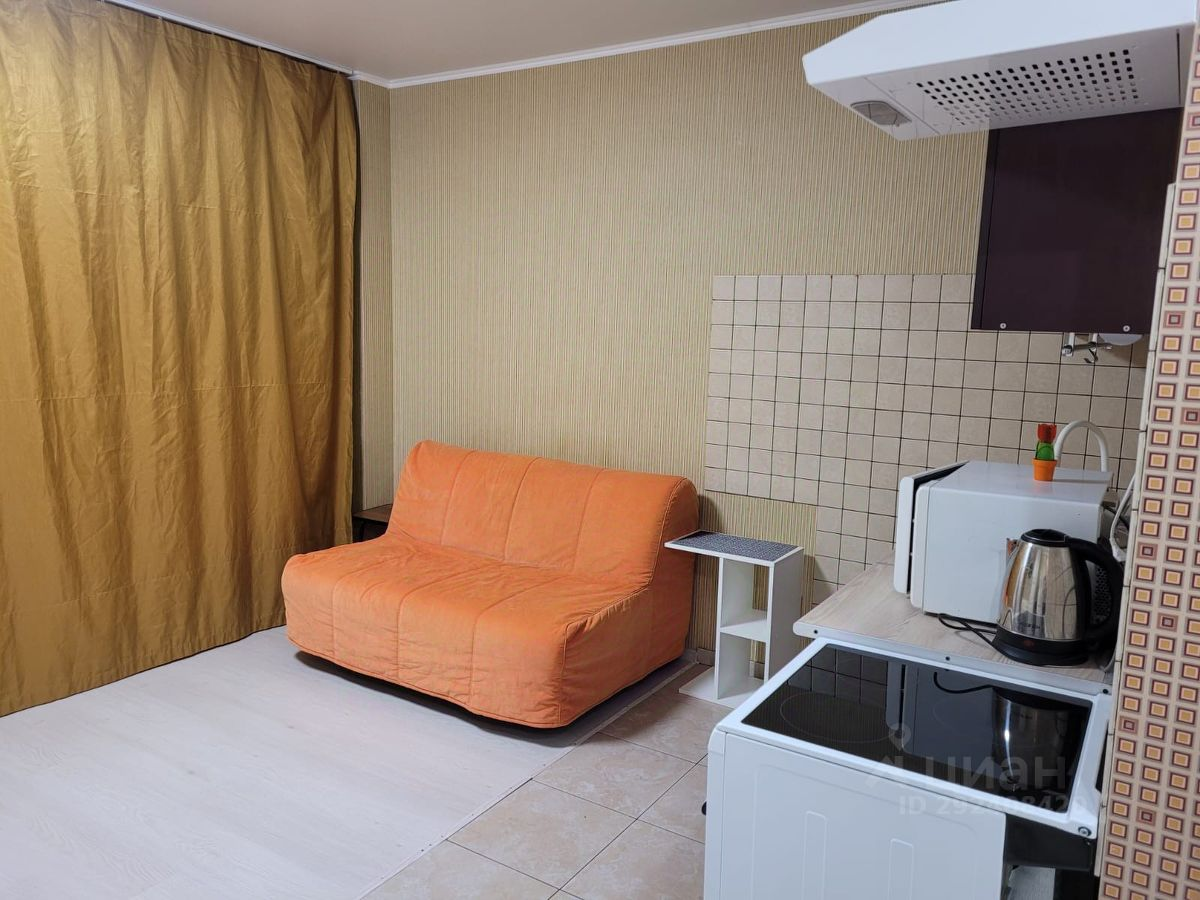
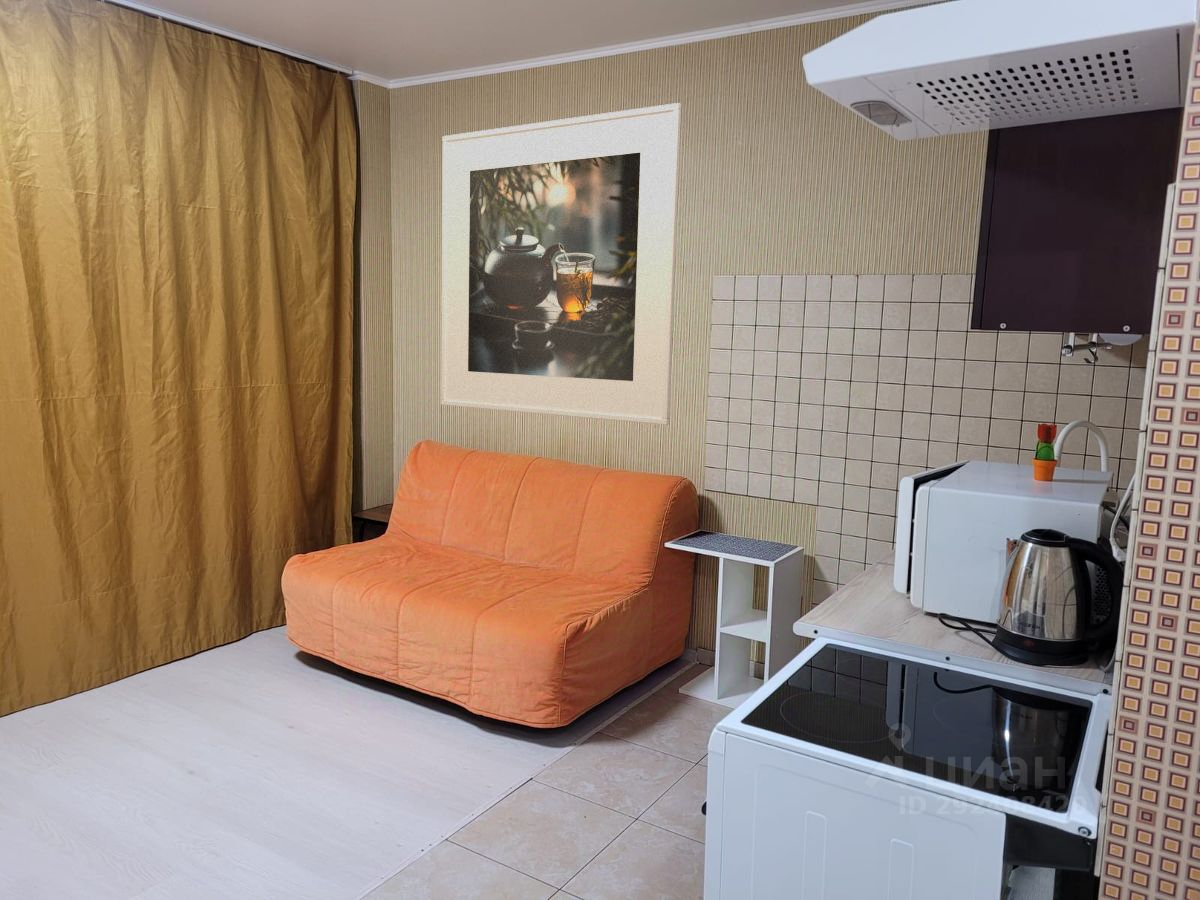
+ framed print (548, 270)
